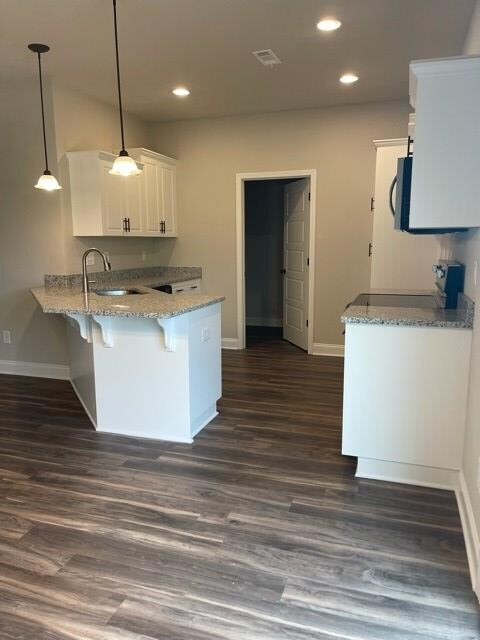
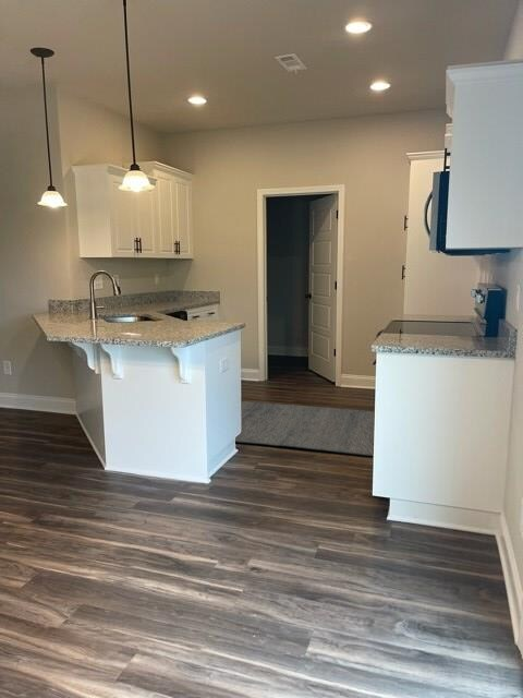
+ rug (292, 423)
